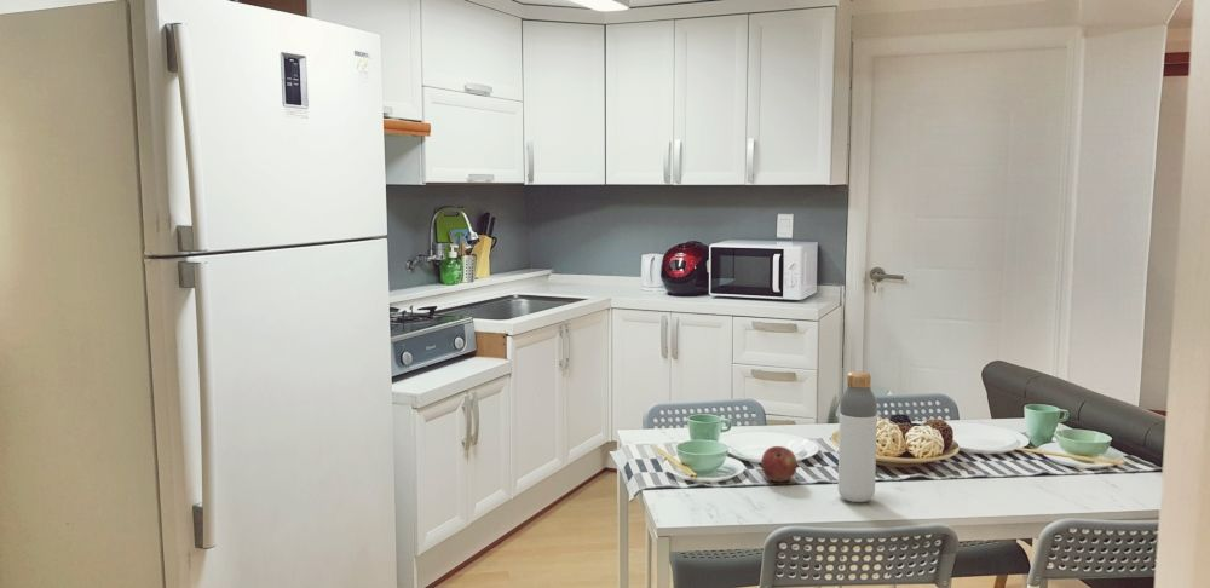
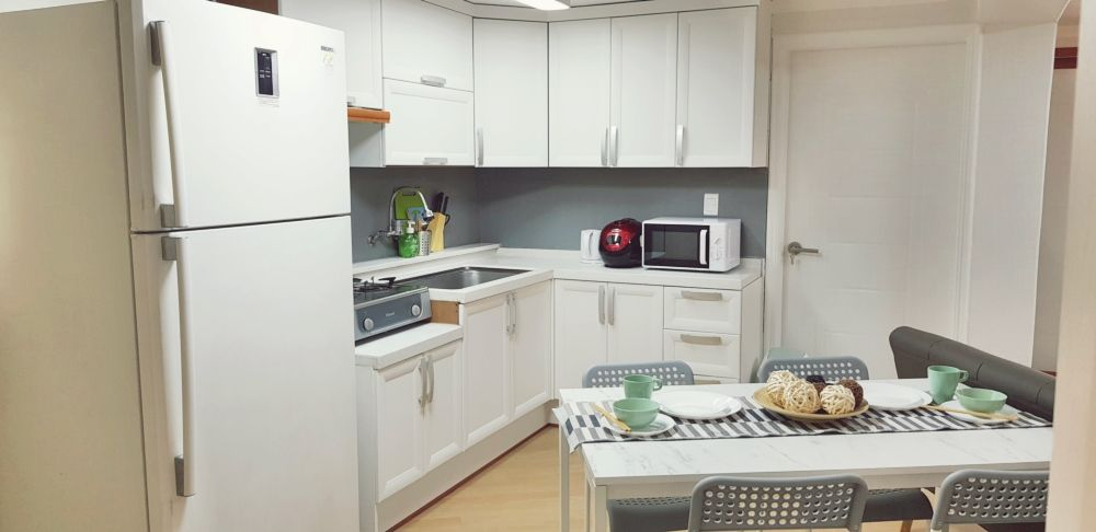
- bottle (857, 436)
- apple (778, 463)
